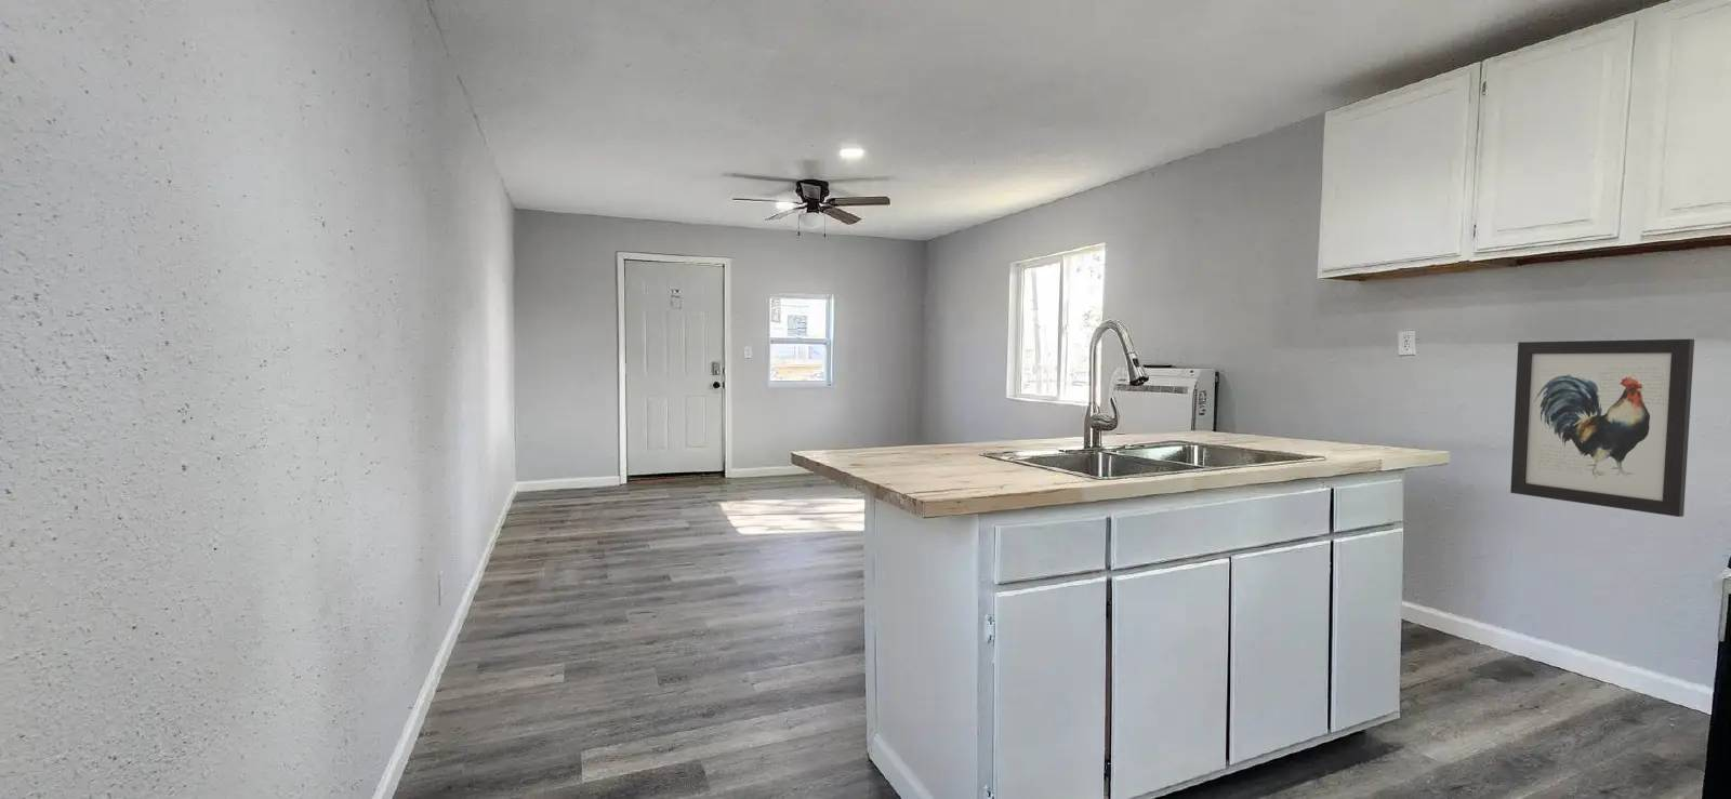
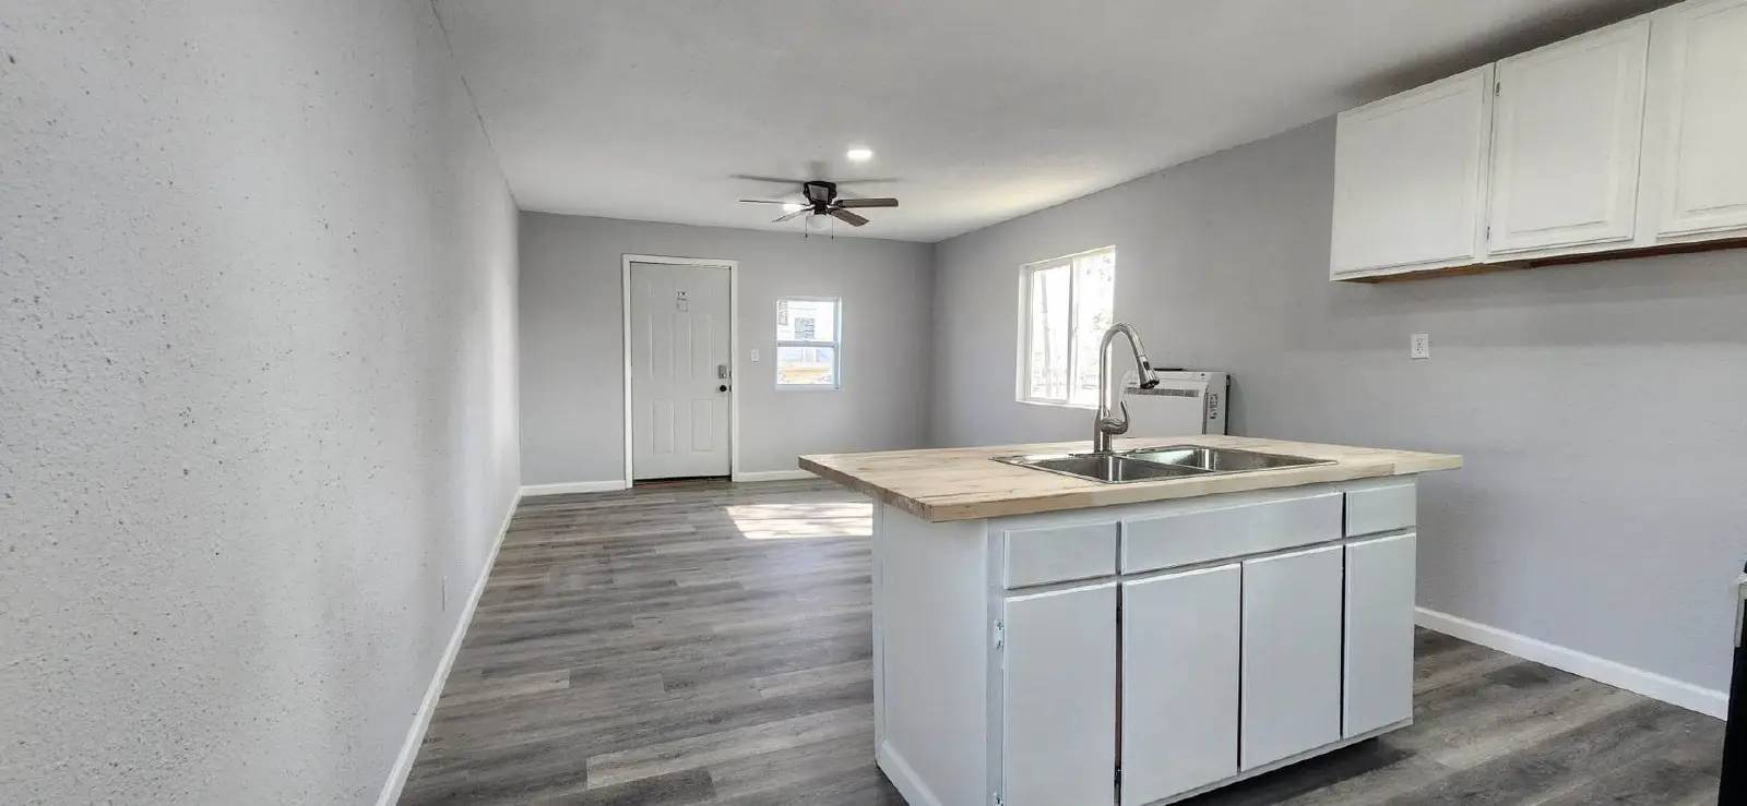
- wall art (1594, 422)
